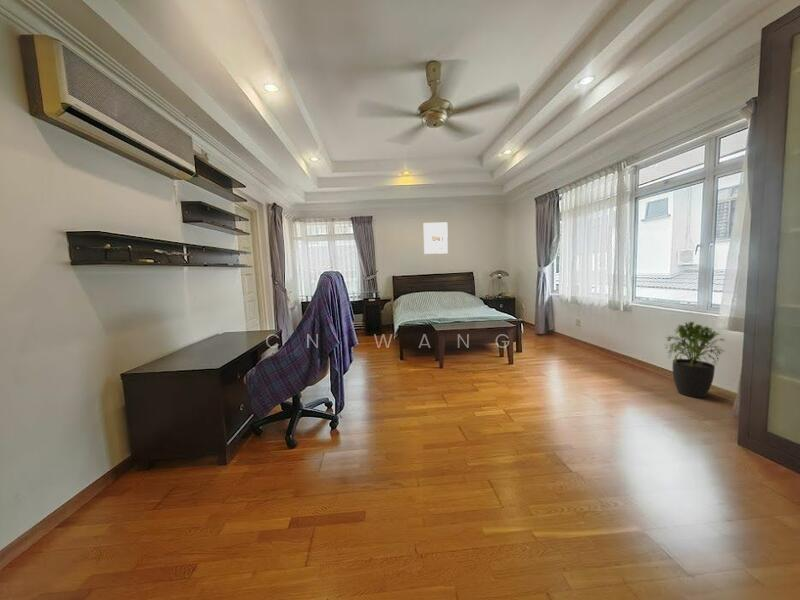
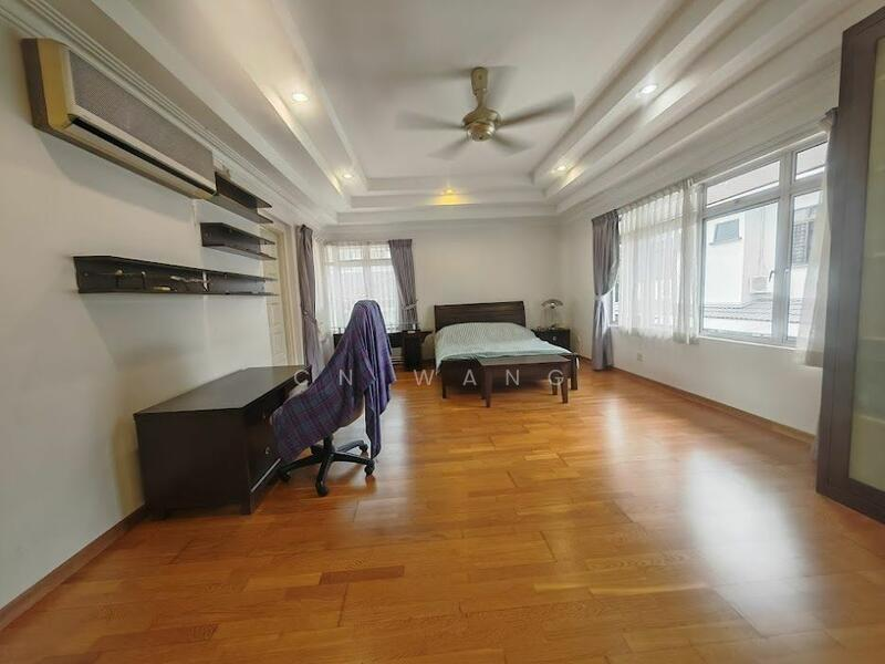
- potted plant (692, 356)
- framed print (435, 238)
